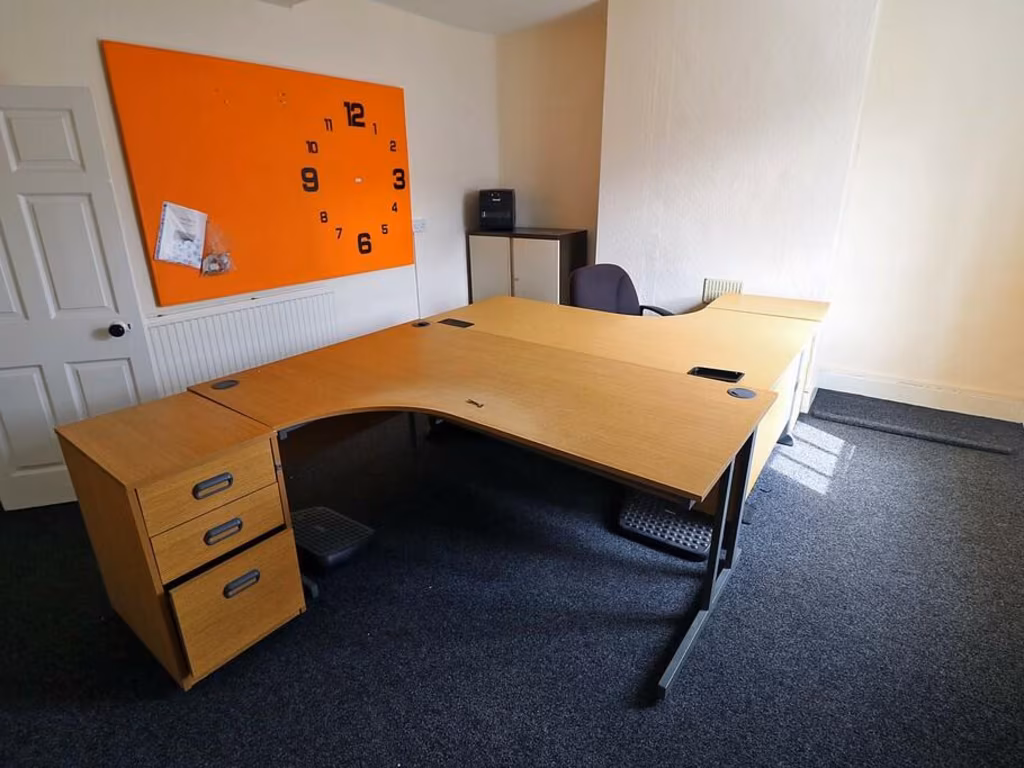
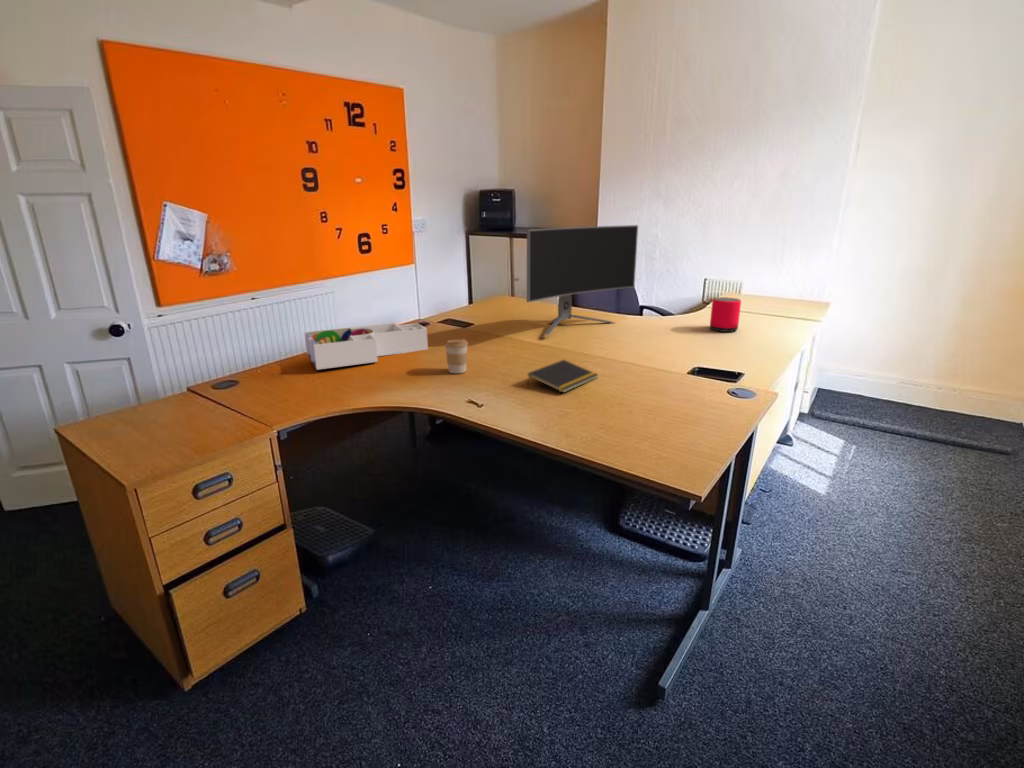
+ desk organizer (369, 343)
+ notepad (563, 375)
+ speaker (725, 314)
+ coffee cup (456, 355)
+ computer monitor (585, 280)
